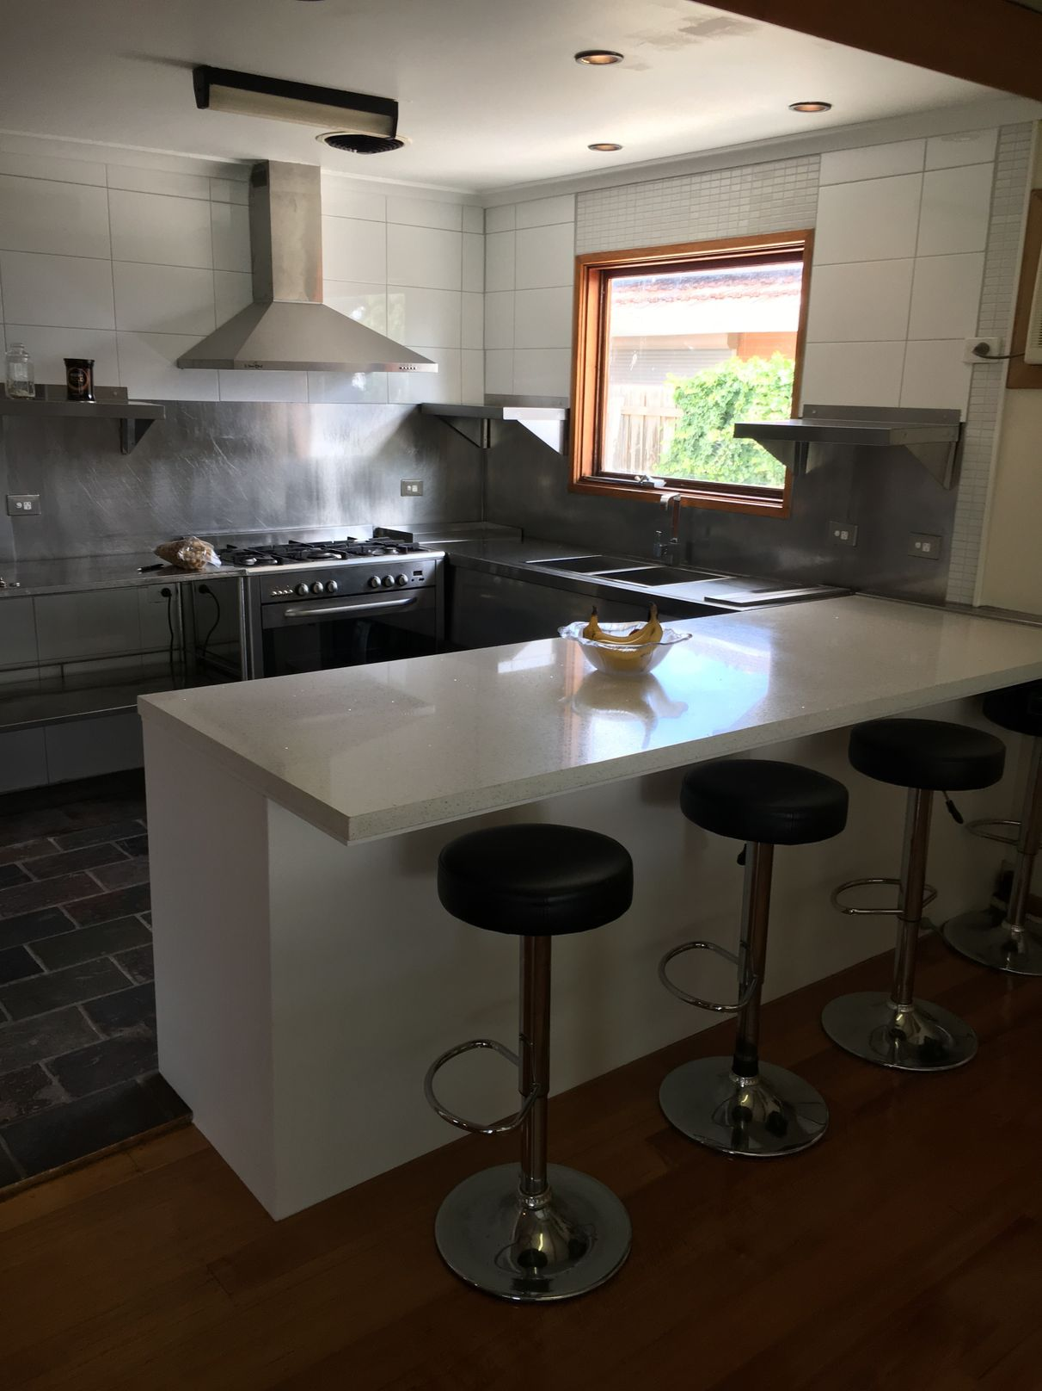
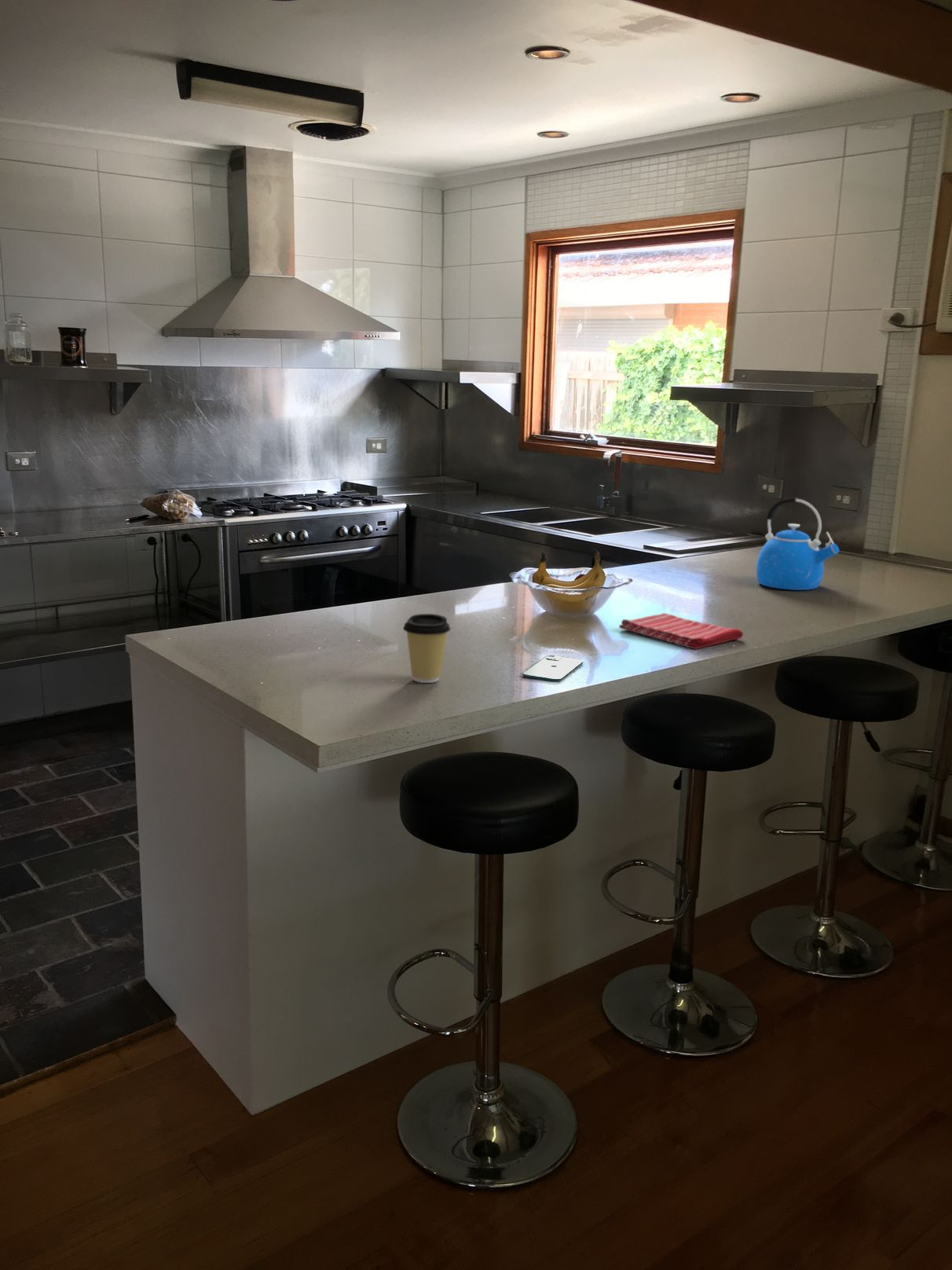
+ smartphone (553, 667)
+ coffee cup (427, 648)
+ dish towel (681, 629)
+ kettle (800, 542)
